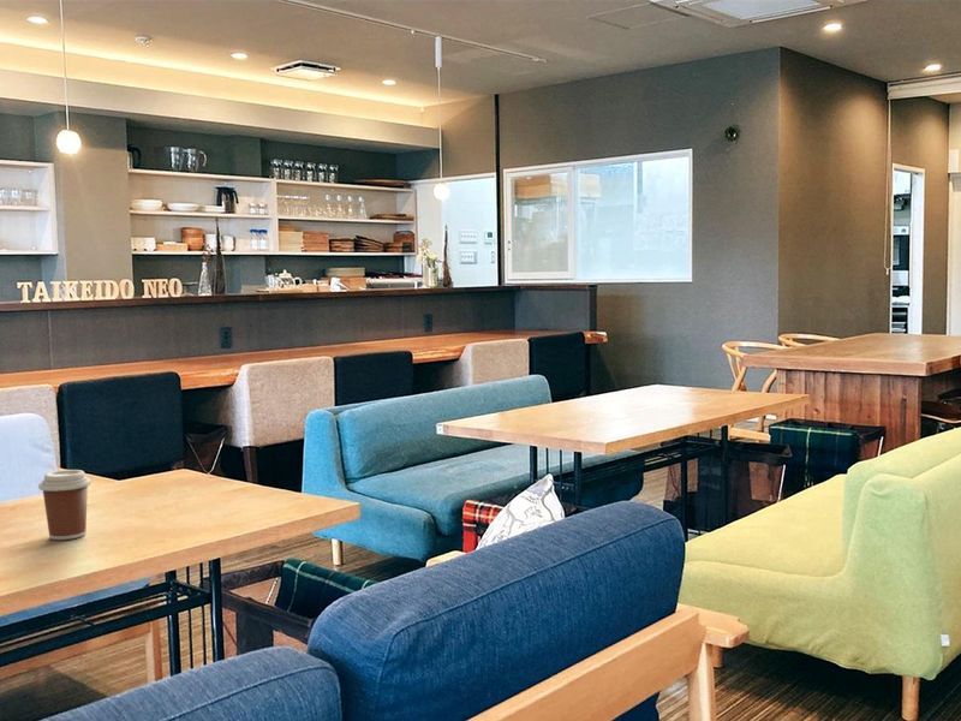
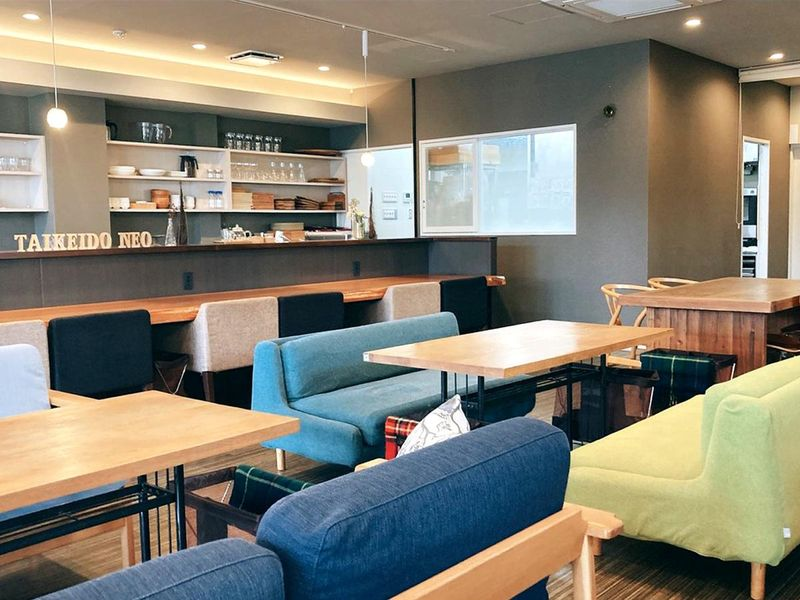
- coffee cup (66, 503)
